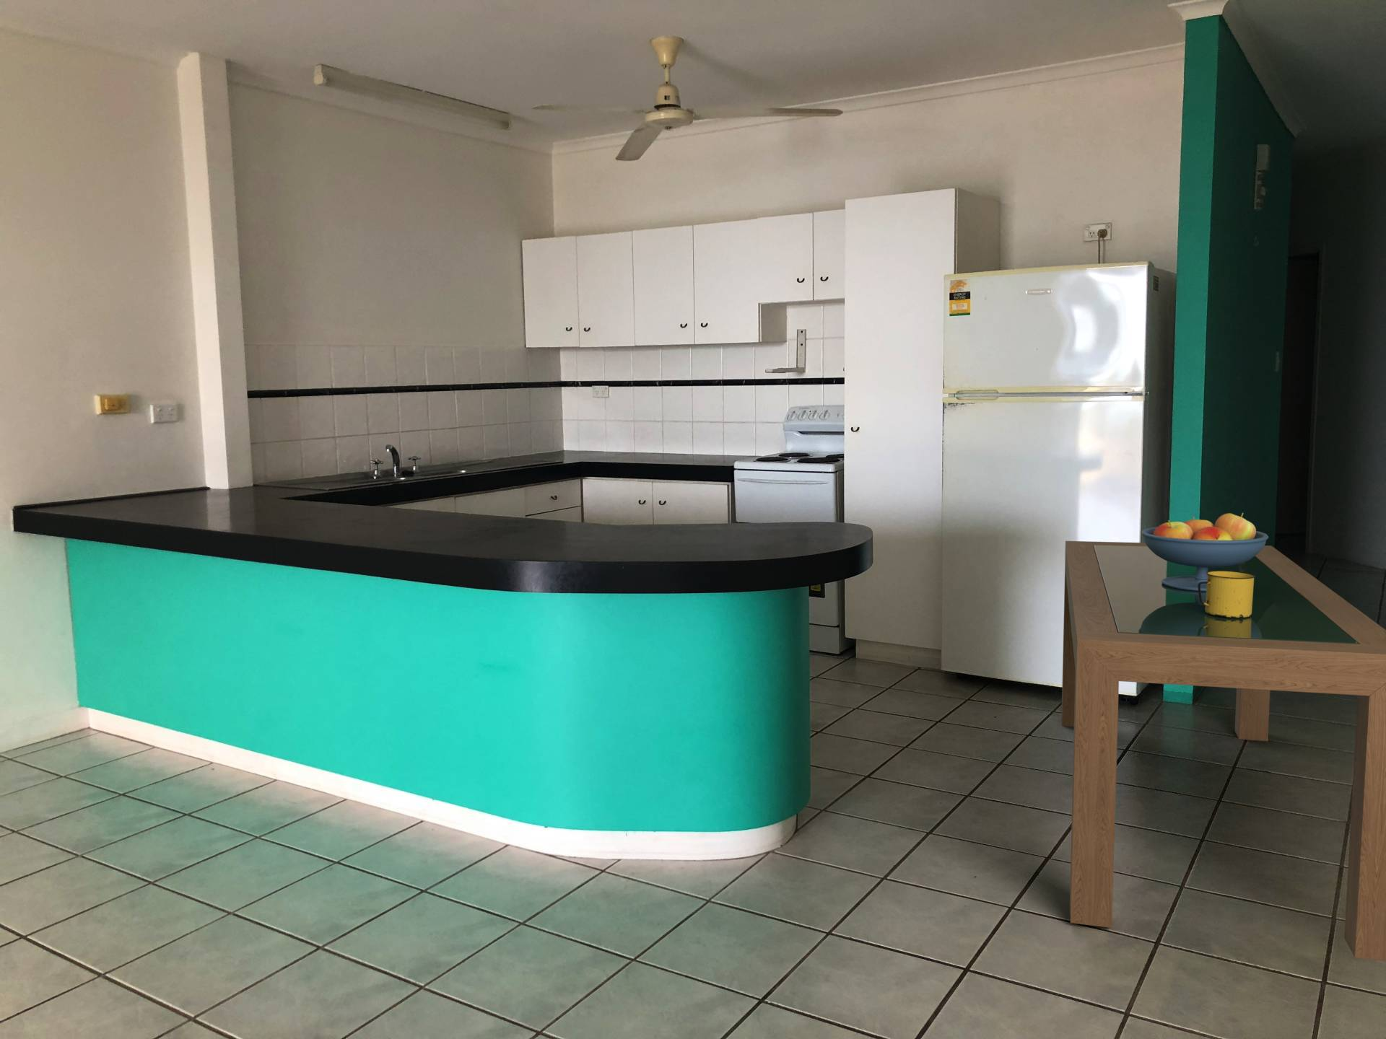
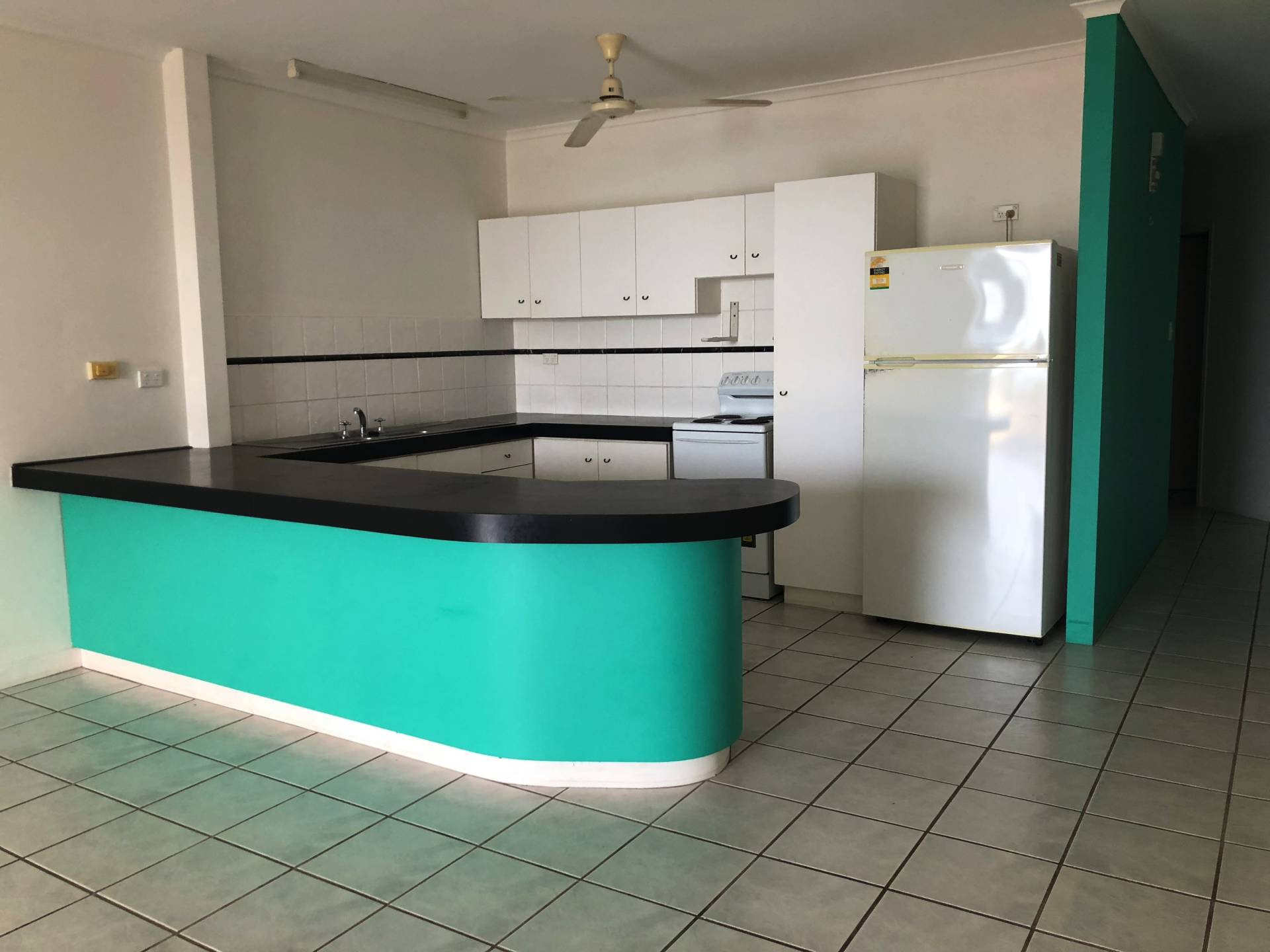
- mug (1224, 593)
- dining table (1191, 684)
- fruit bowl (1203, 549)
